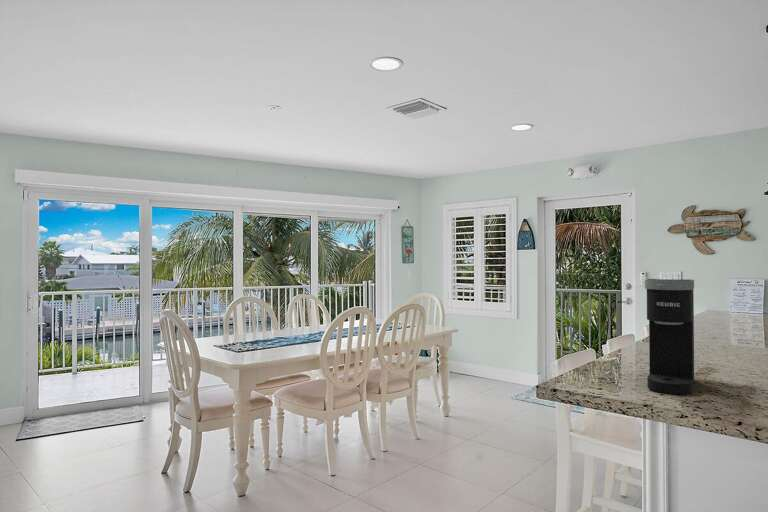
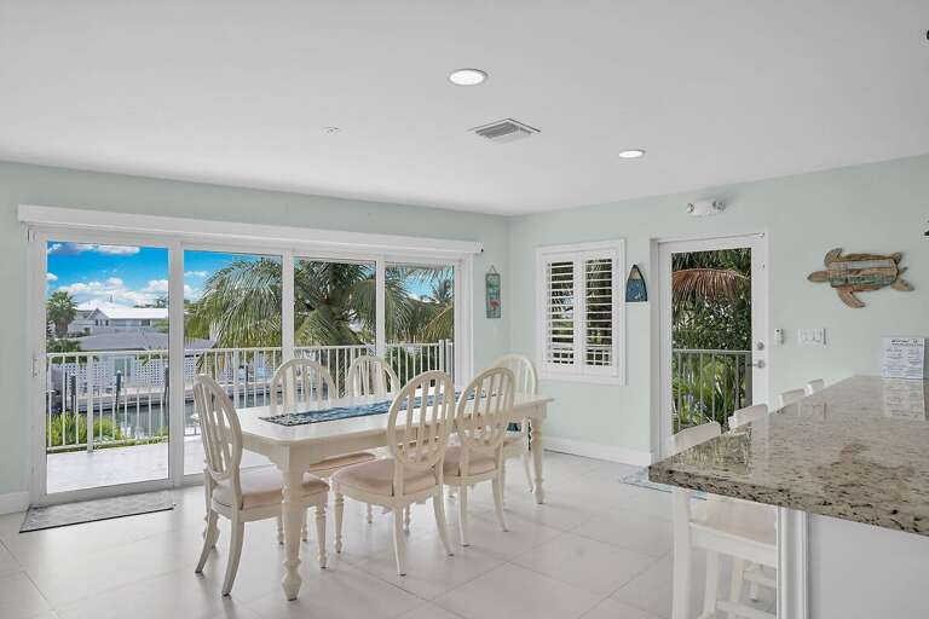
- coffee maker (671, 331)
